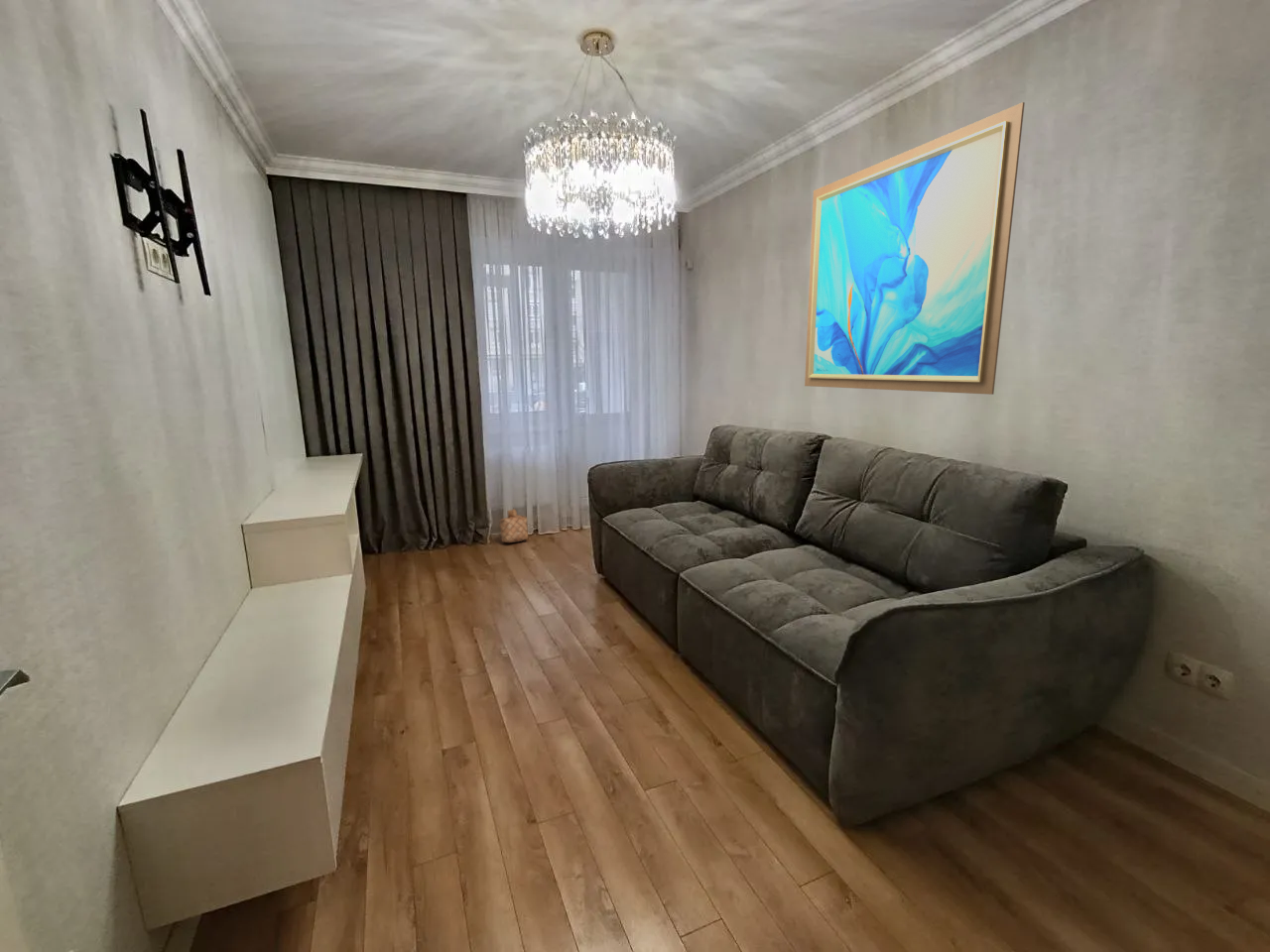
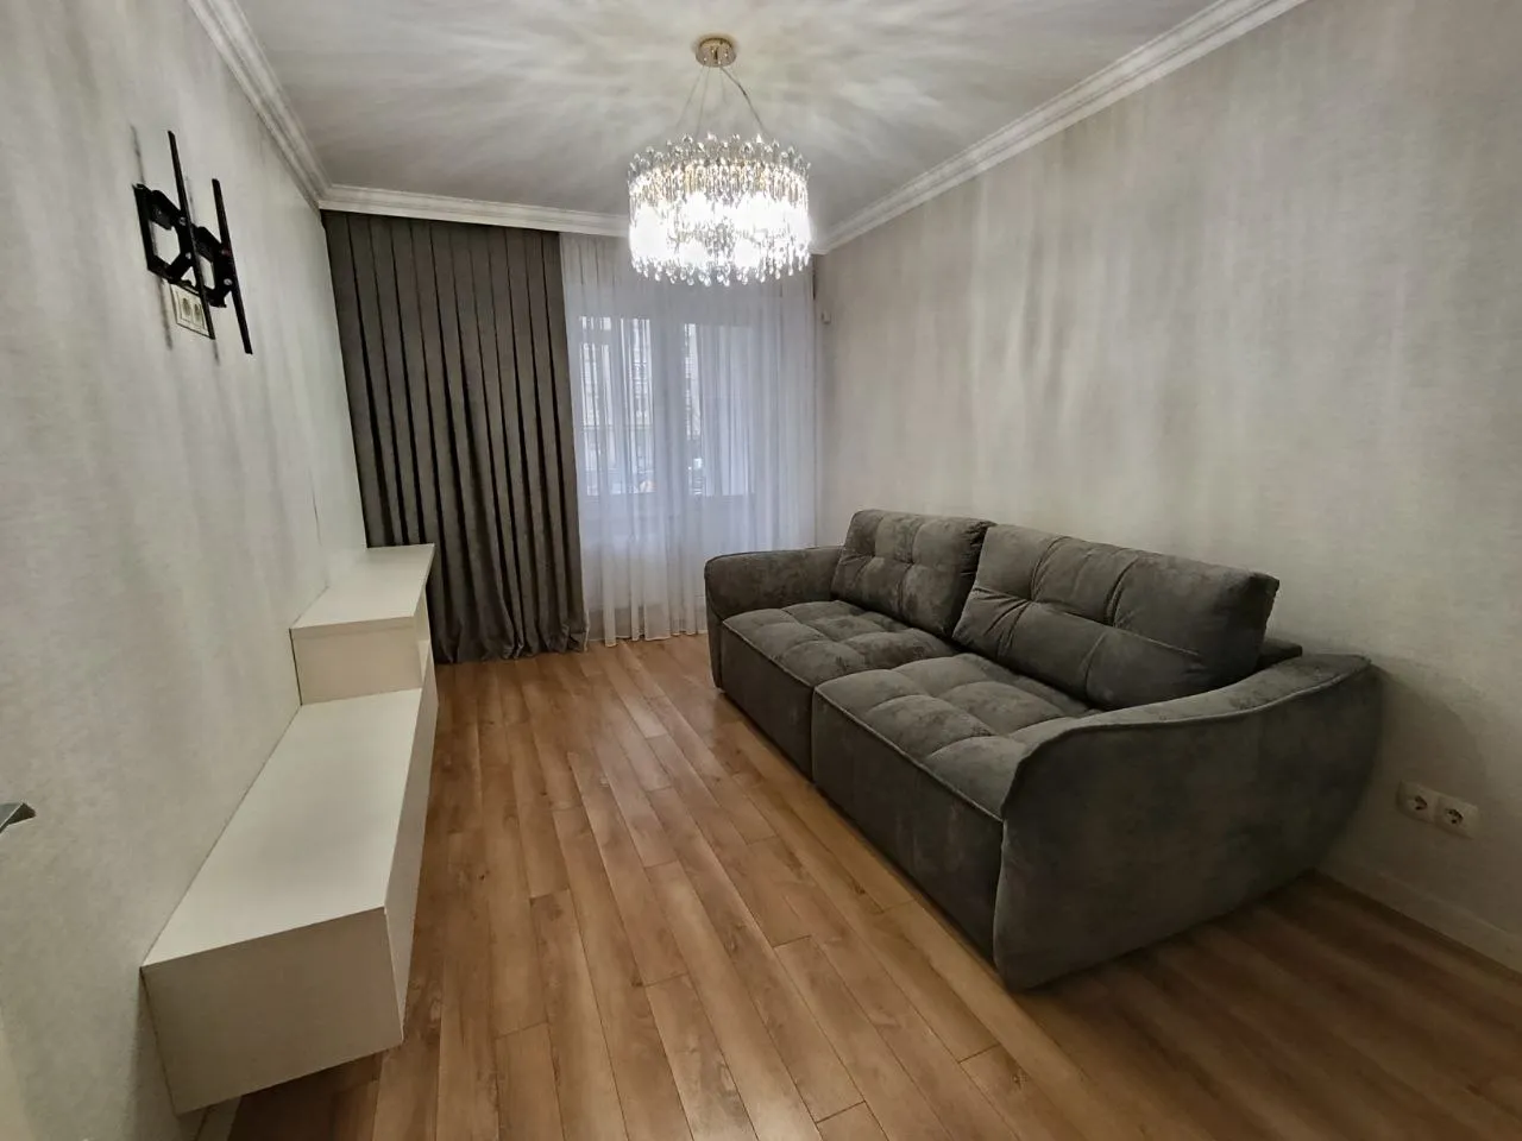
- basket (514, 526)
- wall art (888, 276)
